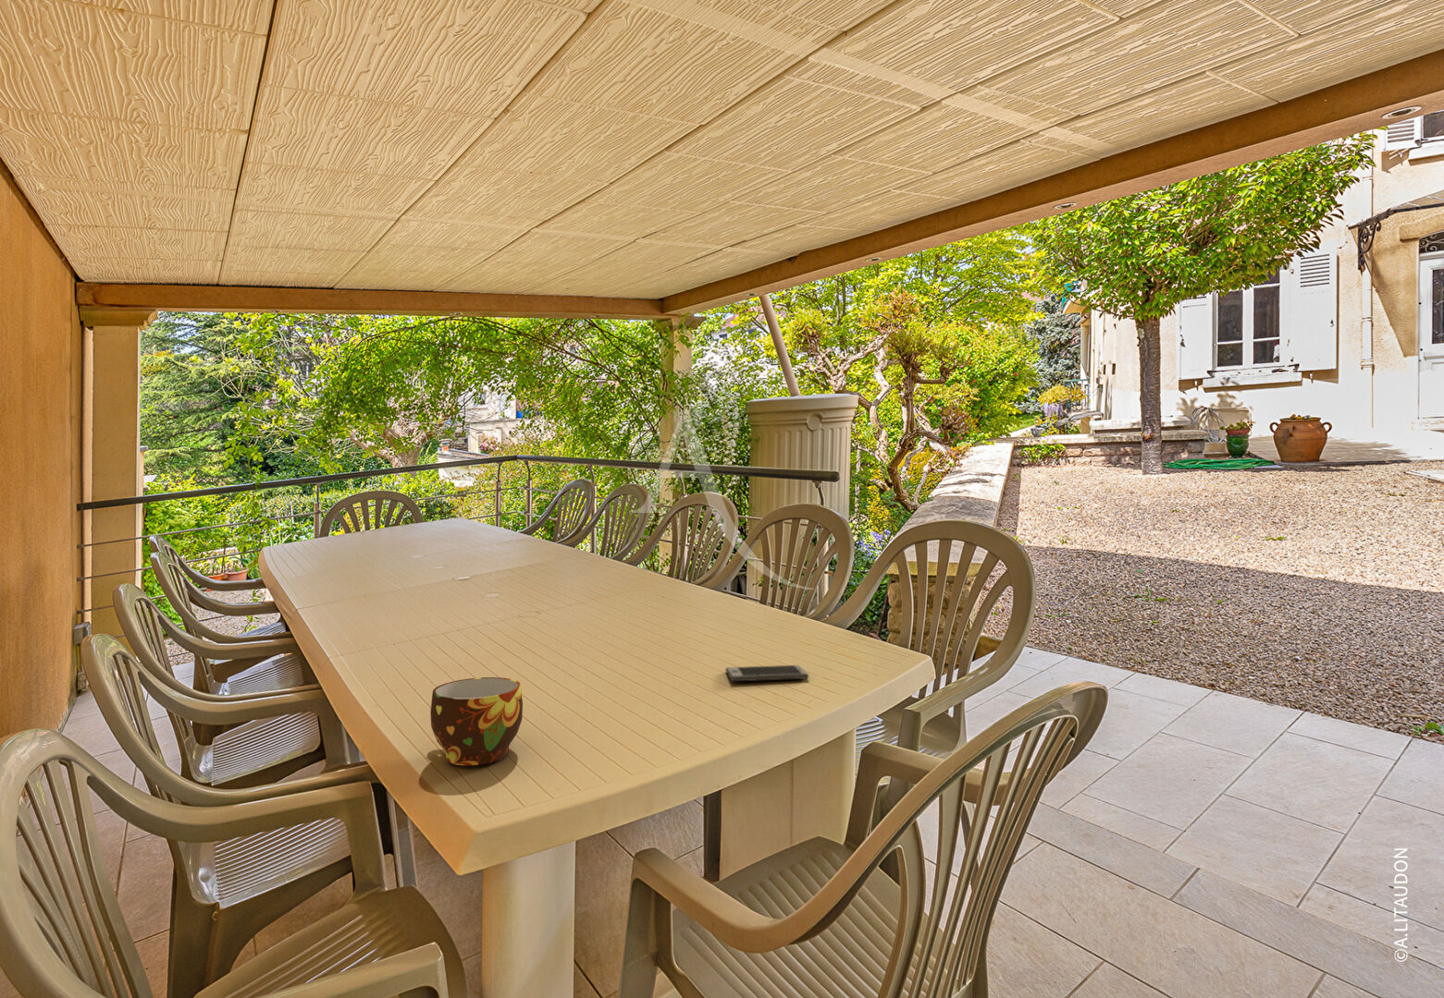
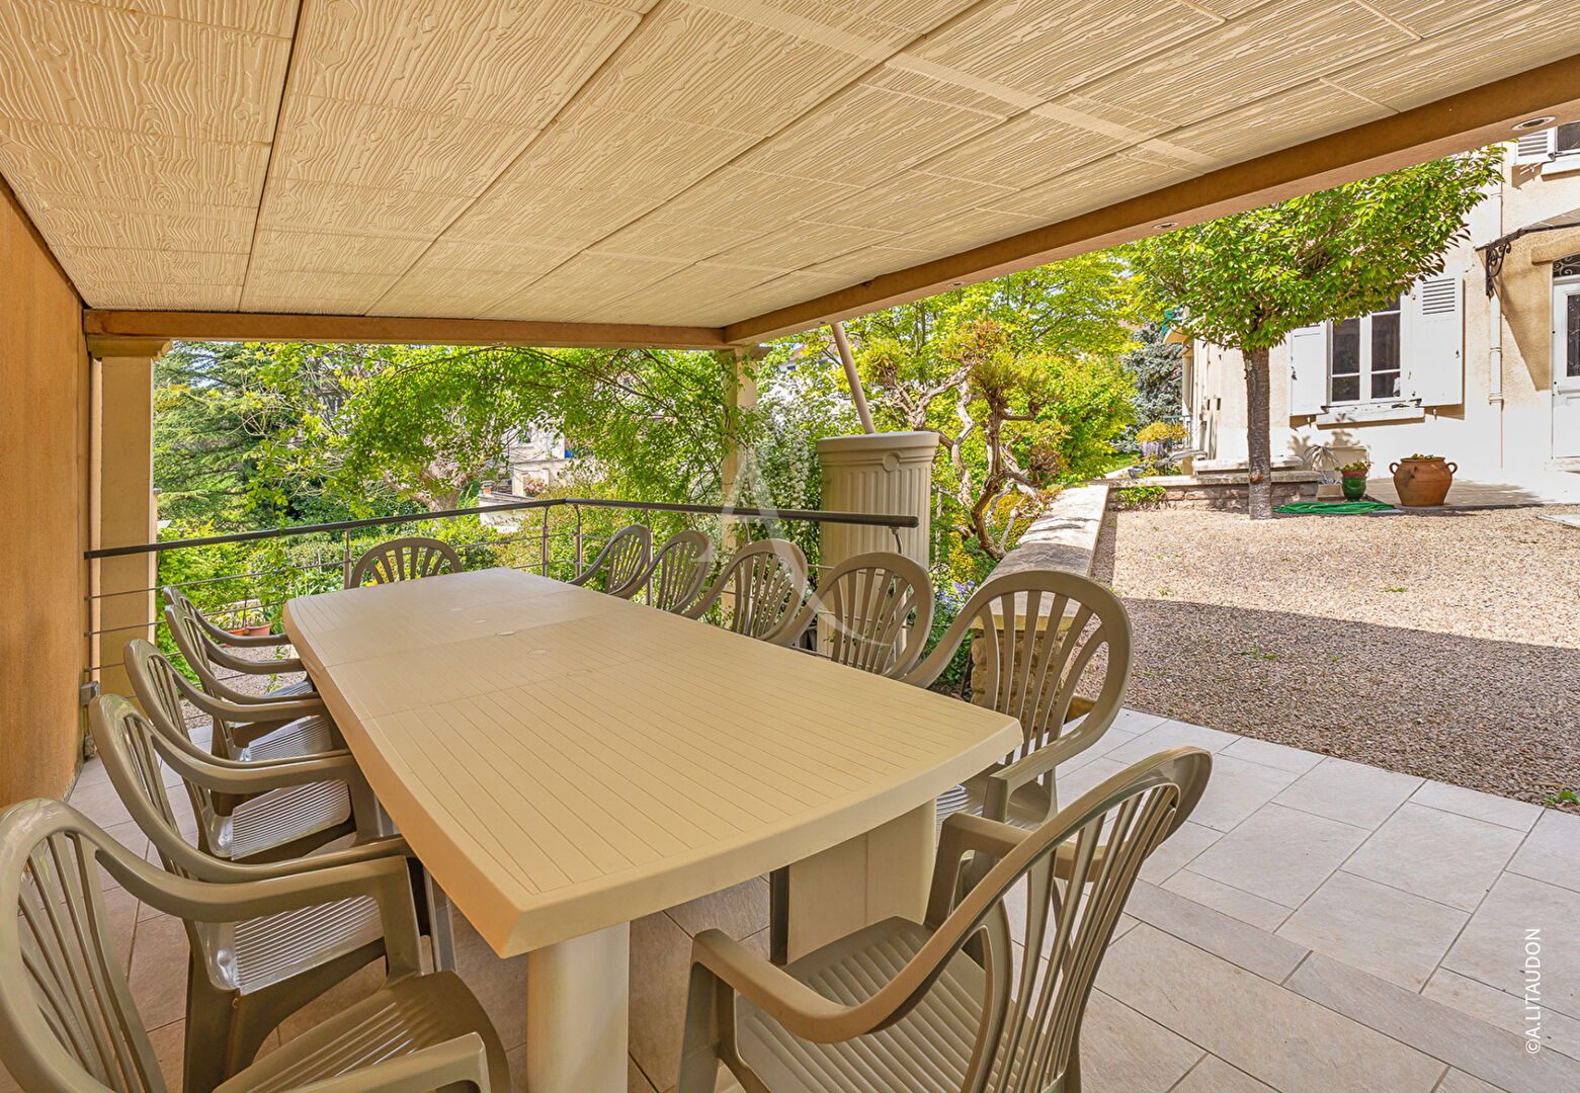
- cup (472, 721)
- smartphone (766, 672)
